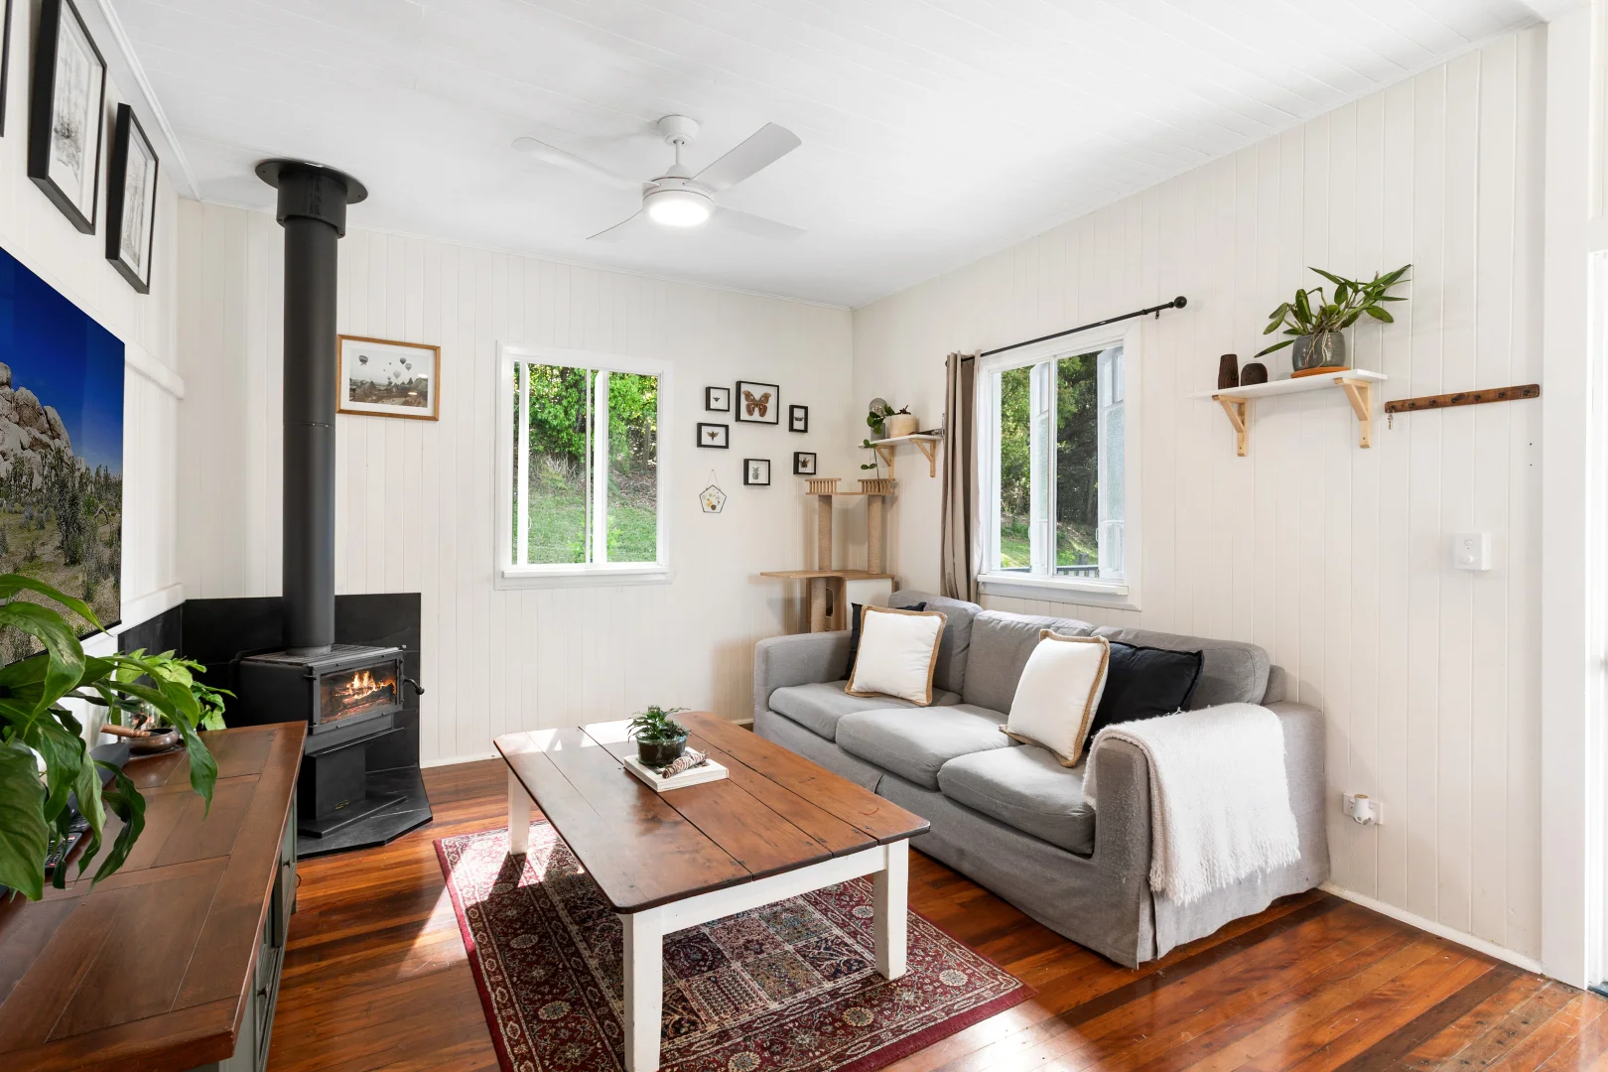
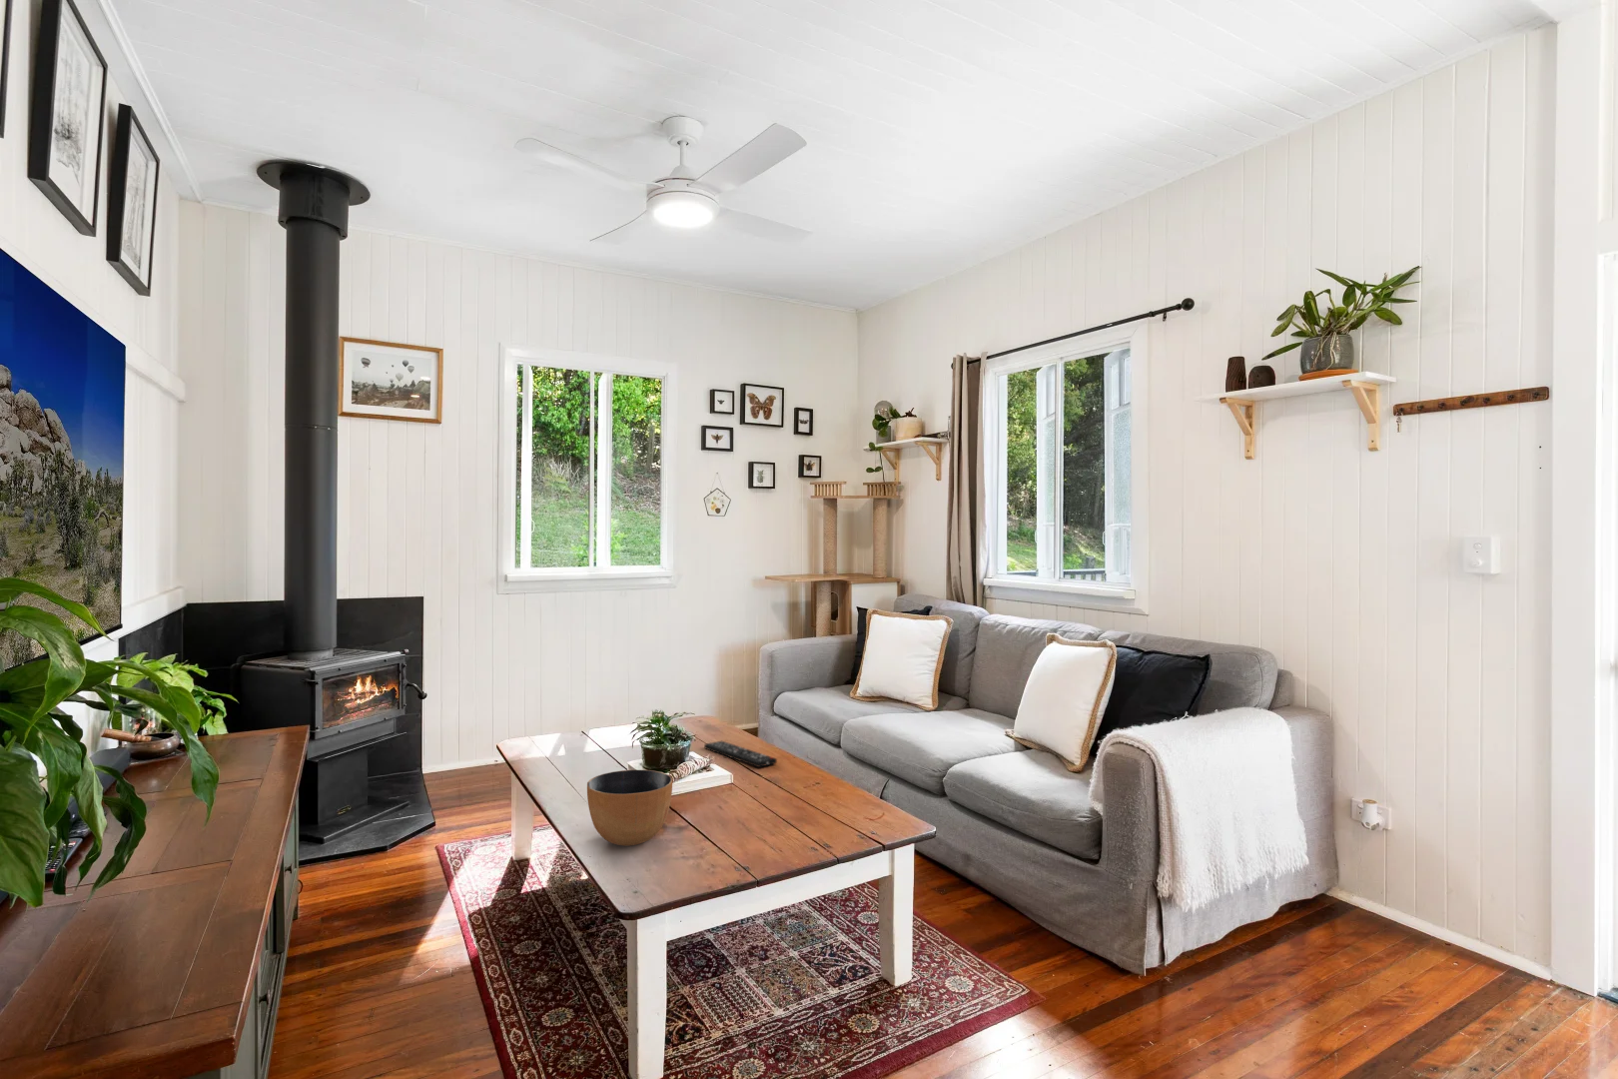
+ bowl (630, 810)
+ remote control (739, 753)
